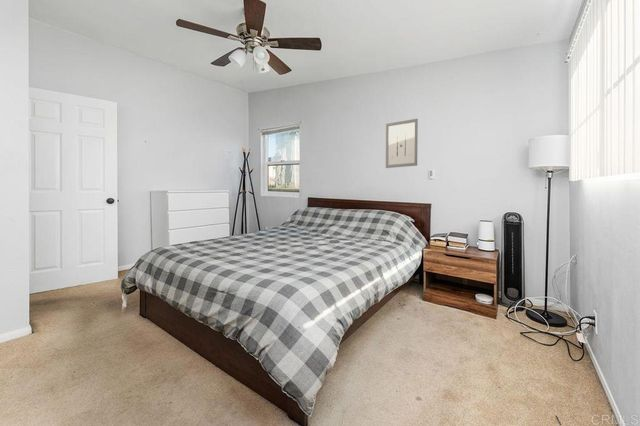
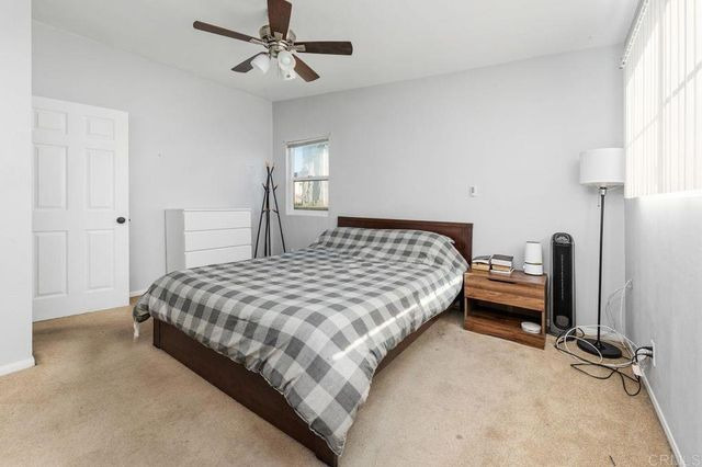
- wall art (401, 144)
